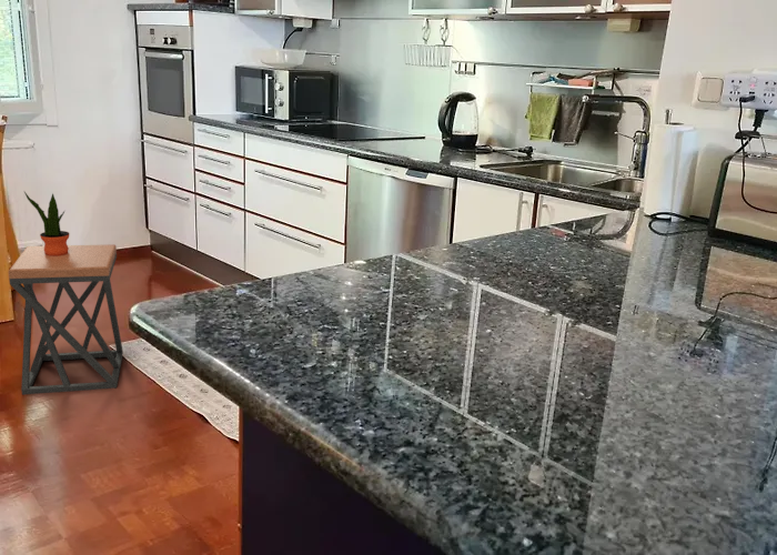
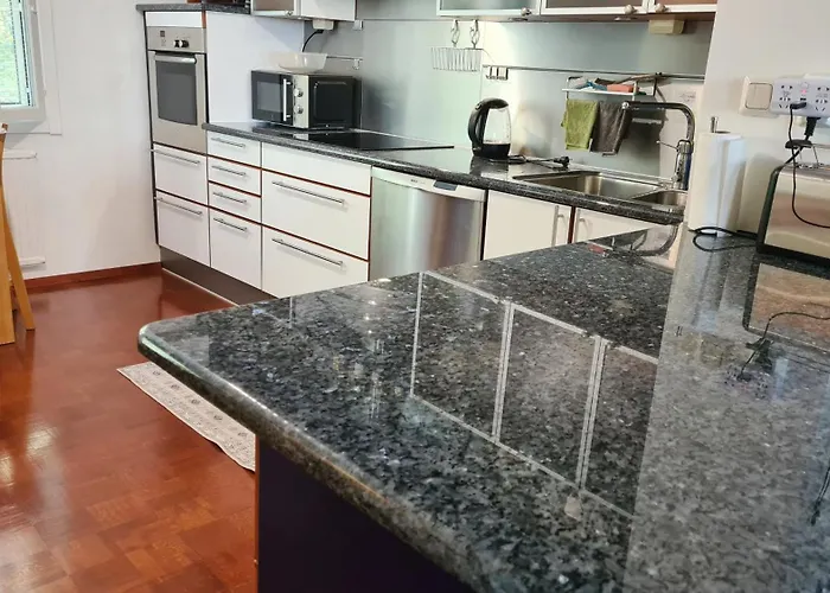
- stool (71, 315)
- potted plant (47, 222)
